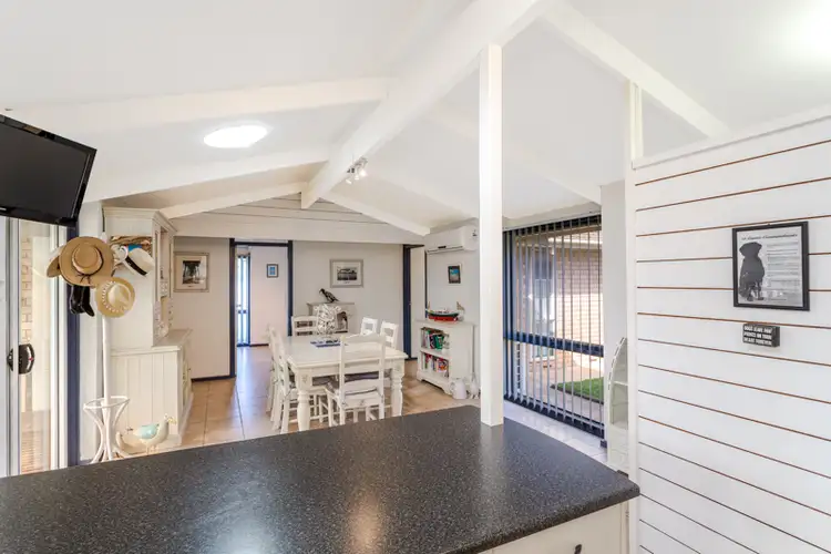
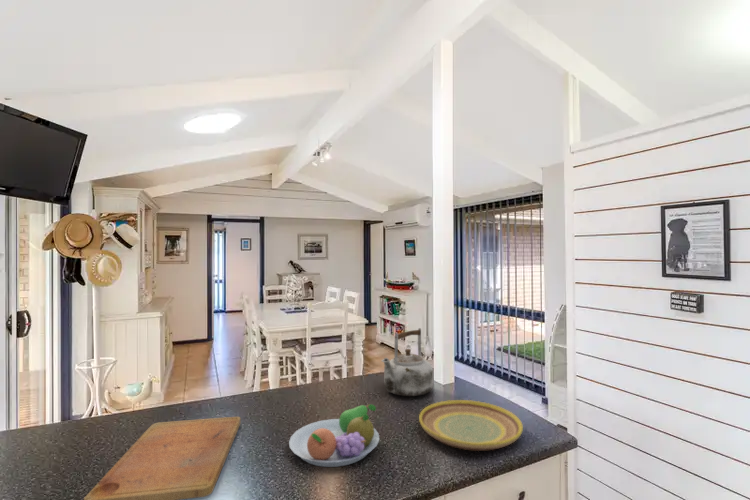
+ plate (469, 425)
+ kettle (404, 361)
+ cutting board (177, 453)
+ fruit bowl (338, 428)
